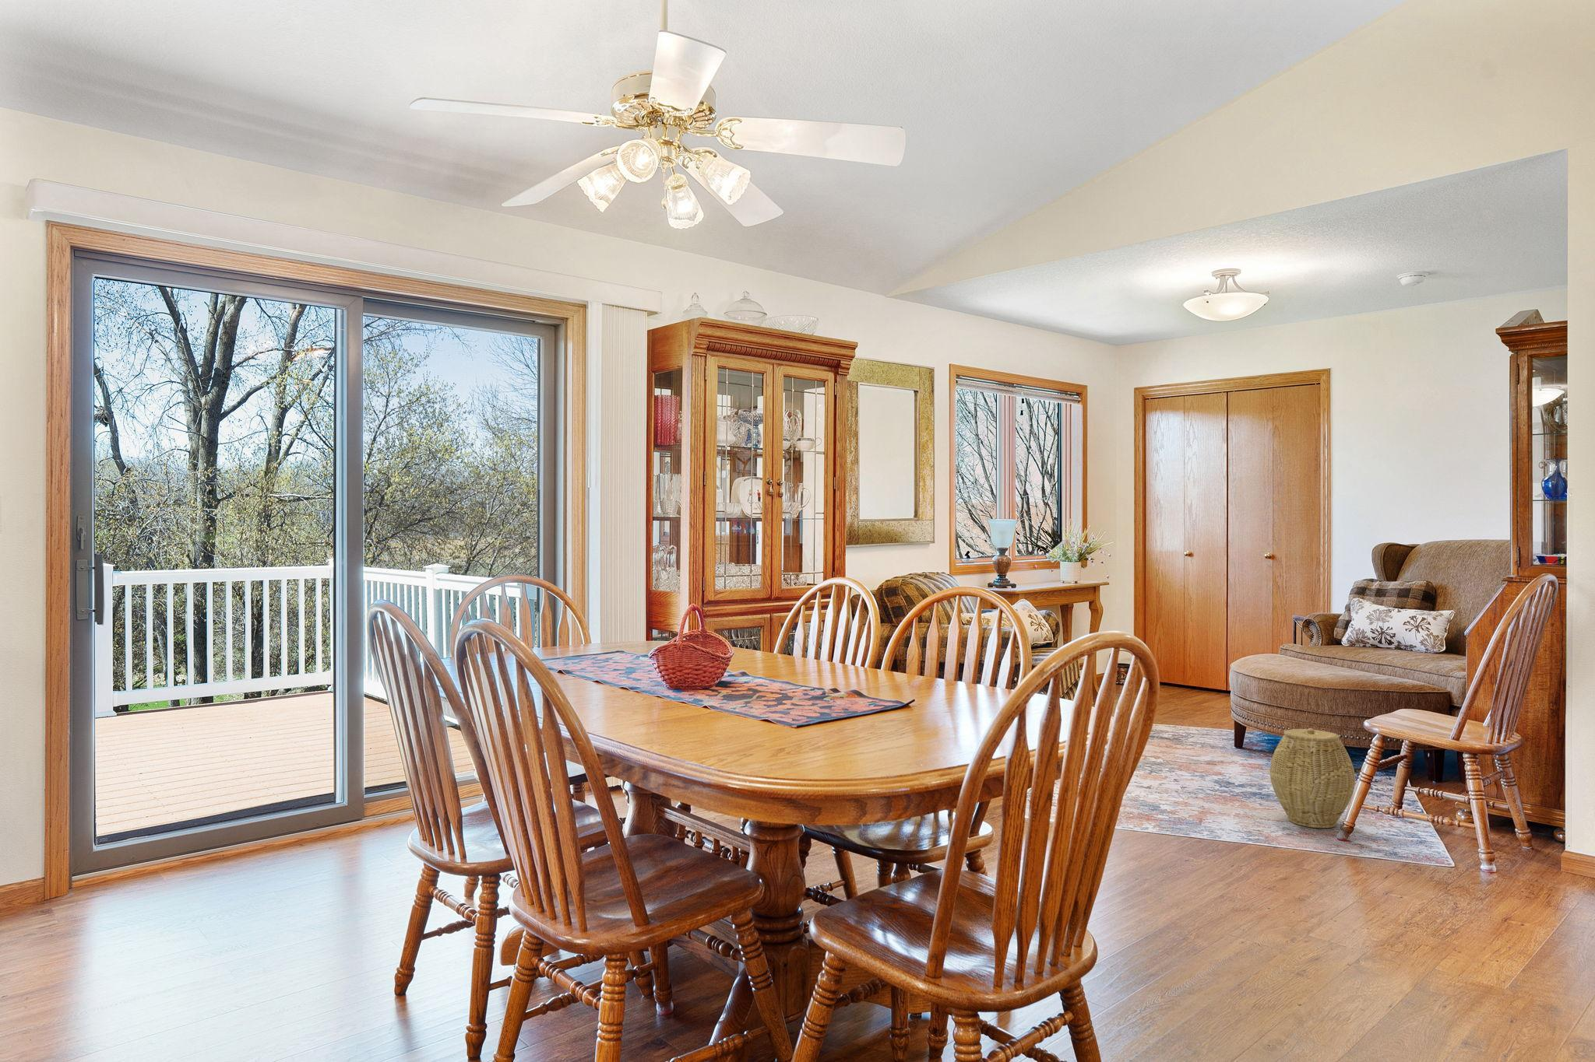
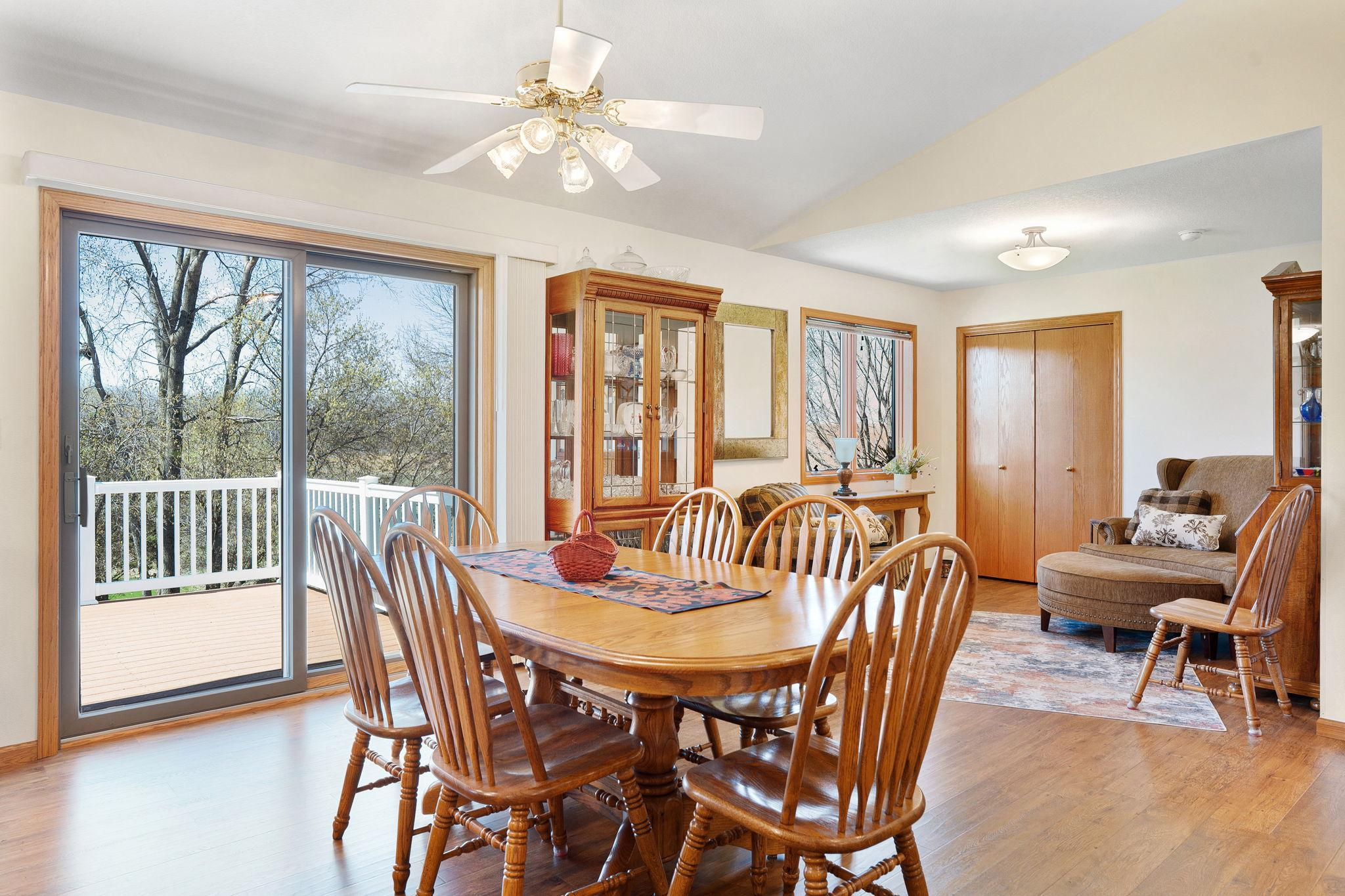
- woven basket (1312, 775)
